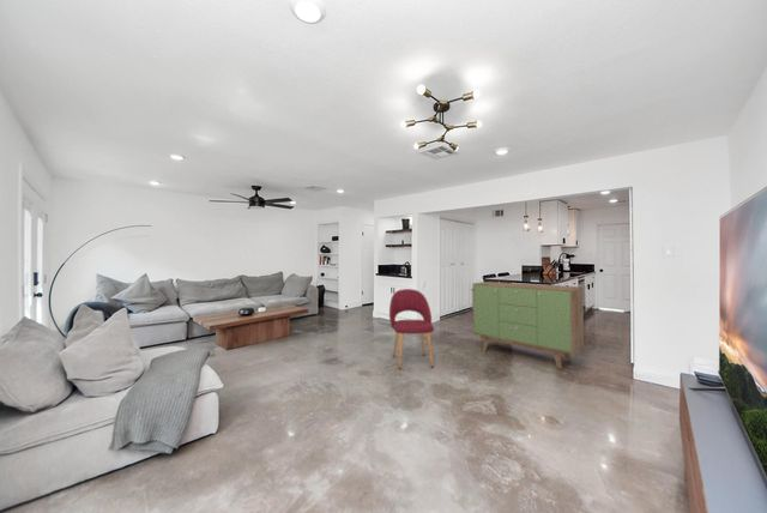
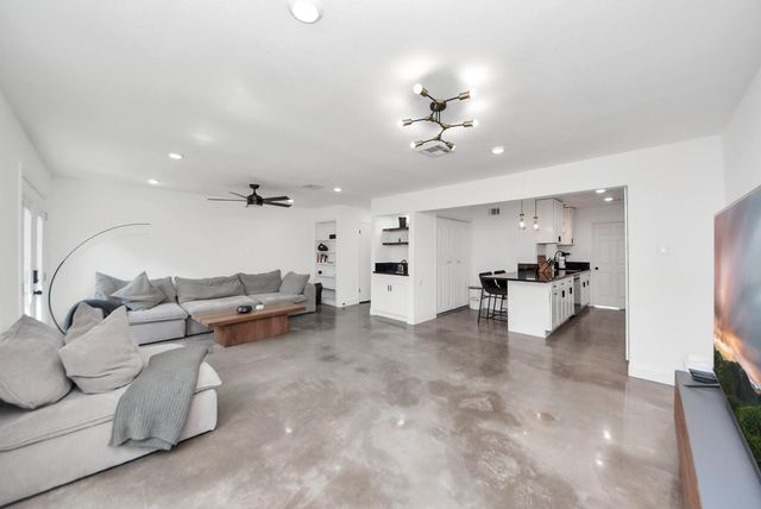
- sideboard (523, 320)
- dining chair (411, 326)
